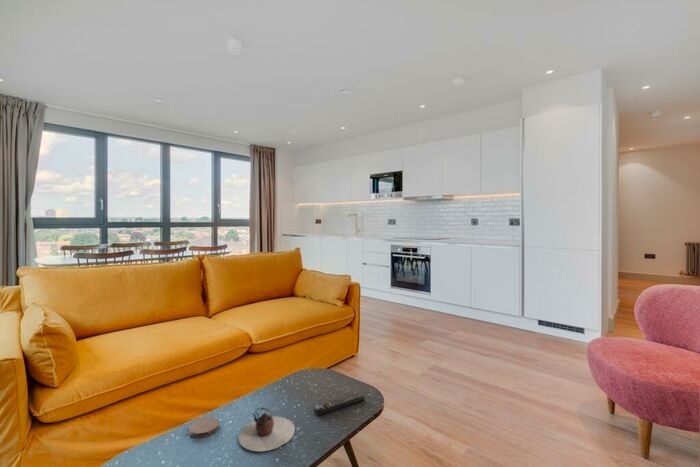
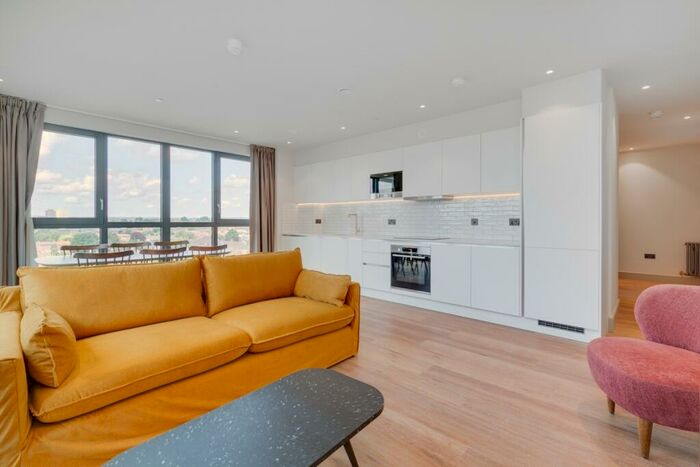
- remote control (340, 403)
- teapot (267, 420)
- coaster (204, 426)
